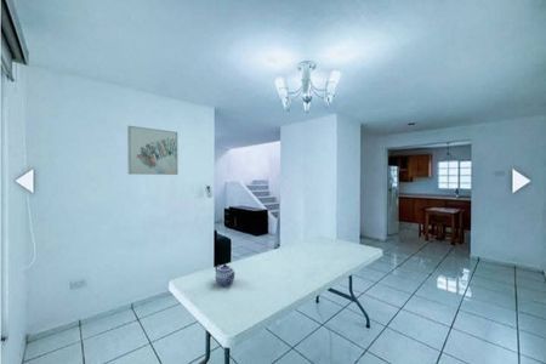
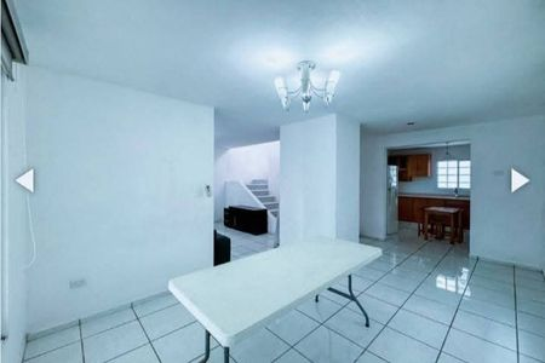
- wall art (154, 152)
- teapot (224, 273)
